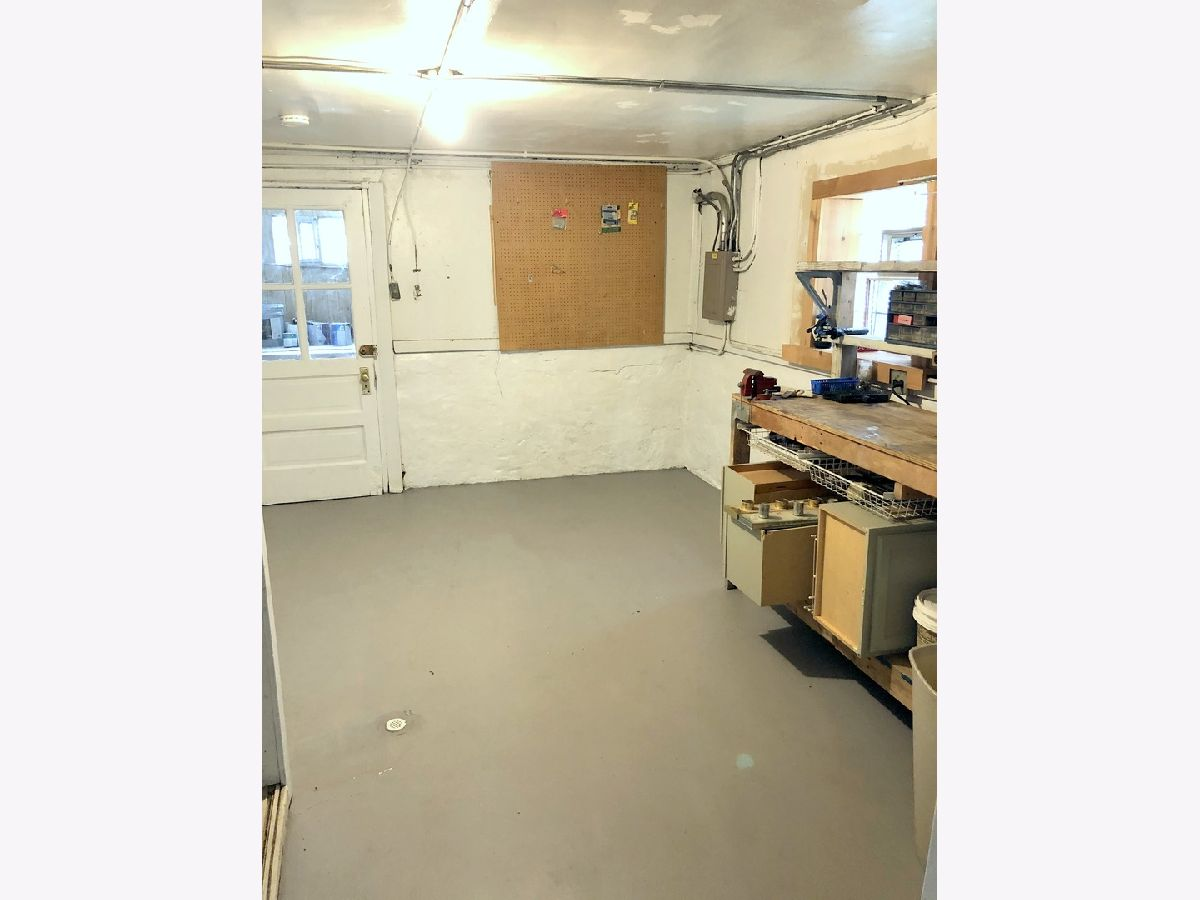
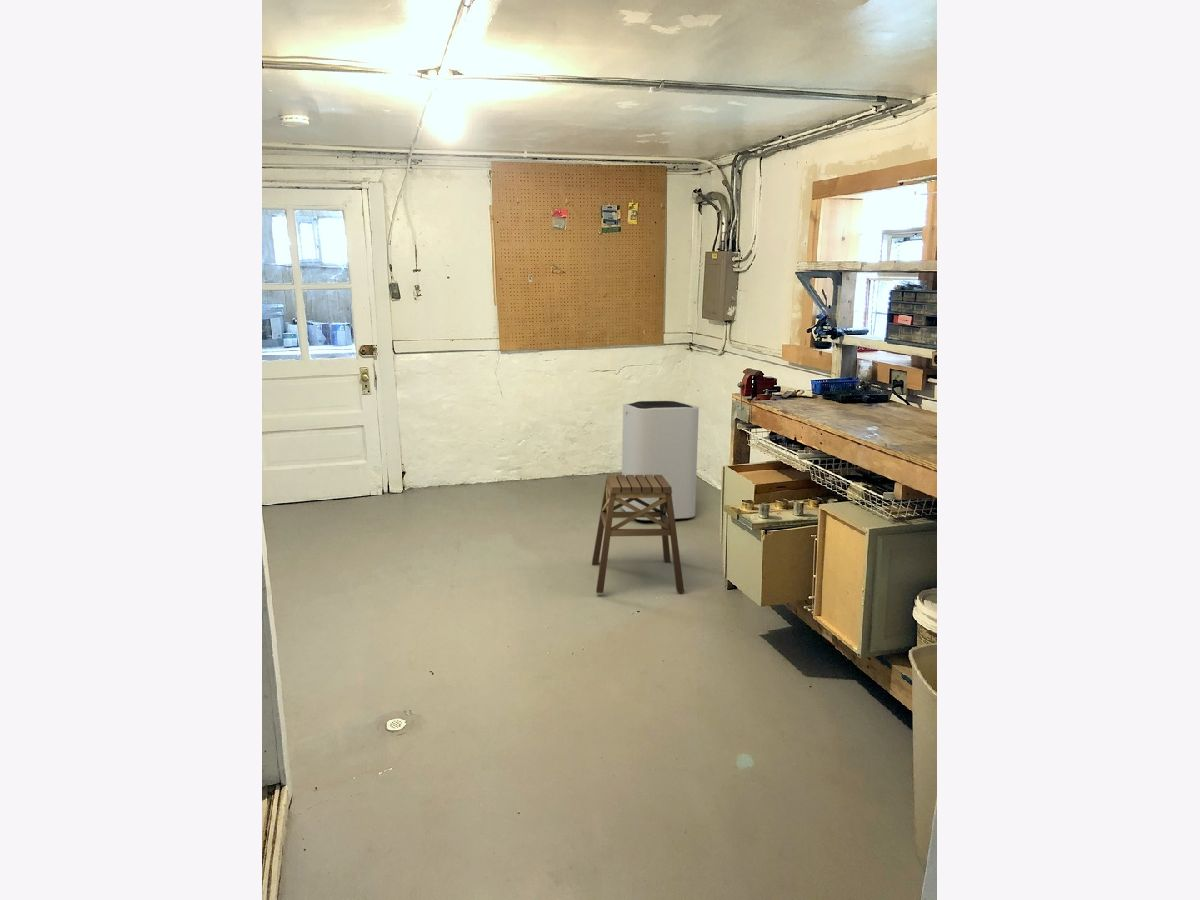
+ stool (636, 529)
+ trash can (658, 458)
